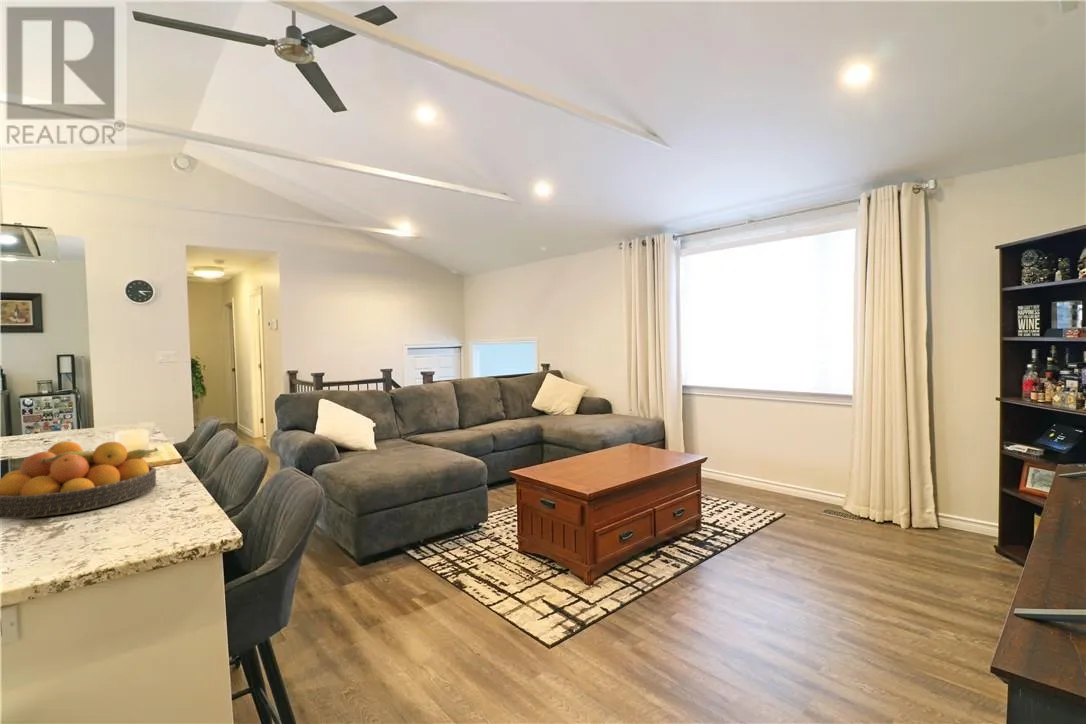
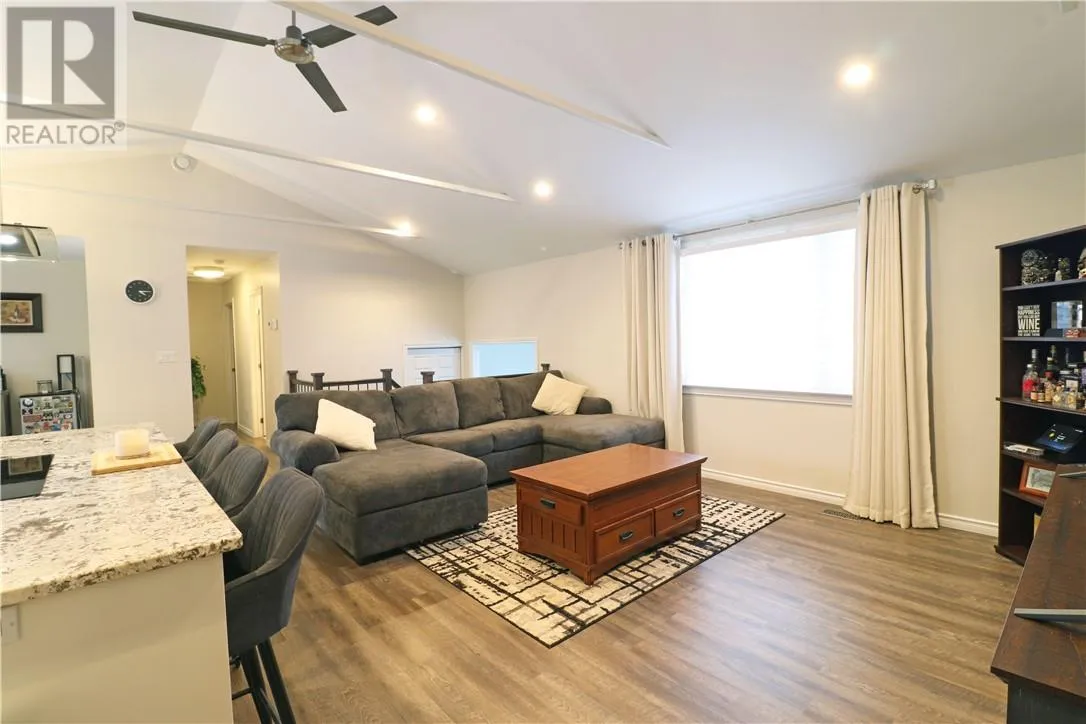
- fruit bowl (77, 471)
